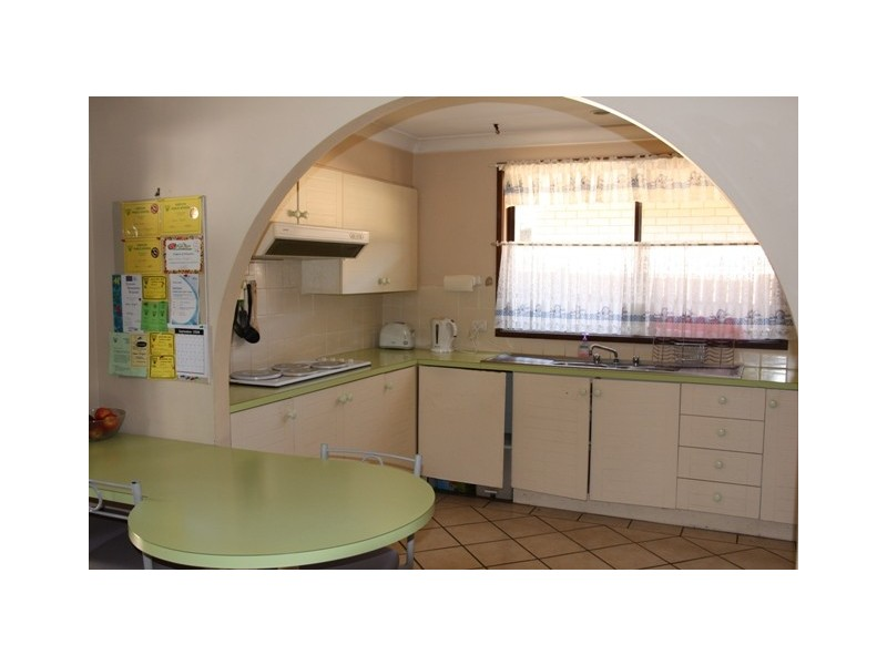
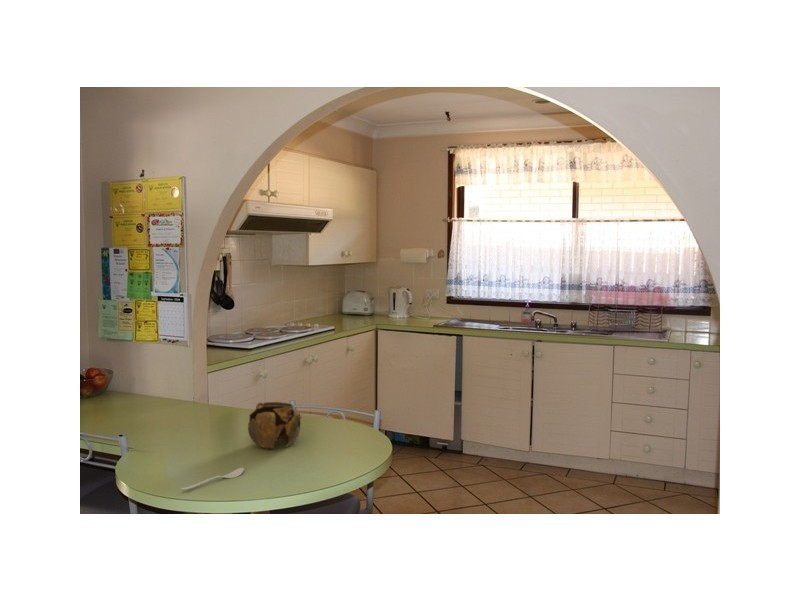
+ teapot (277, 426)
+ spoon (213, 478)
